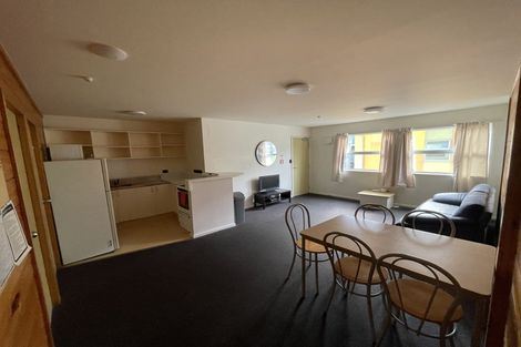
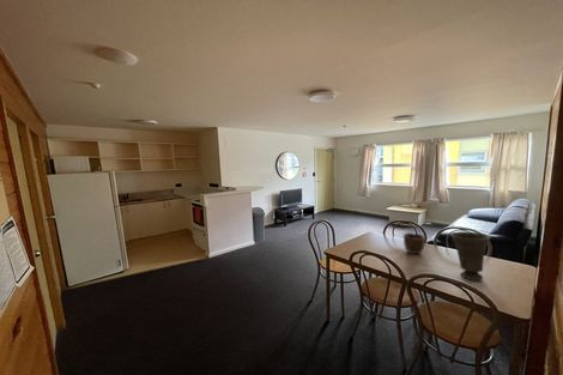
+ bowl (413, 243)
+ vase (468, 254)
